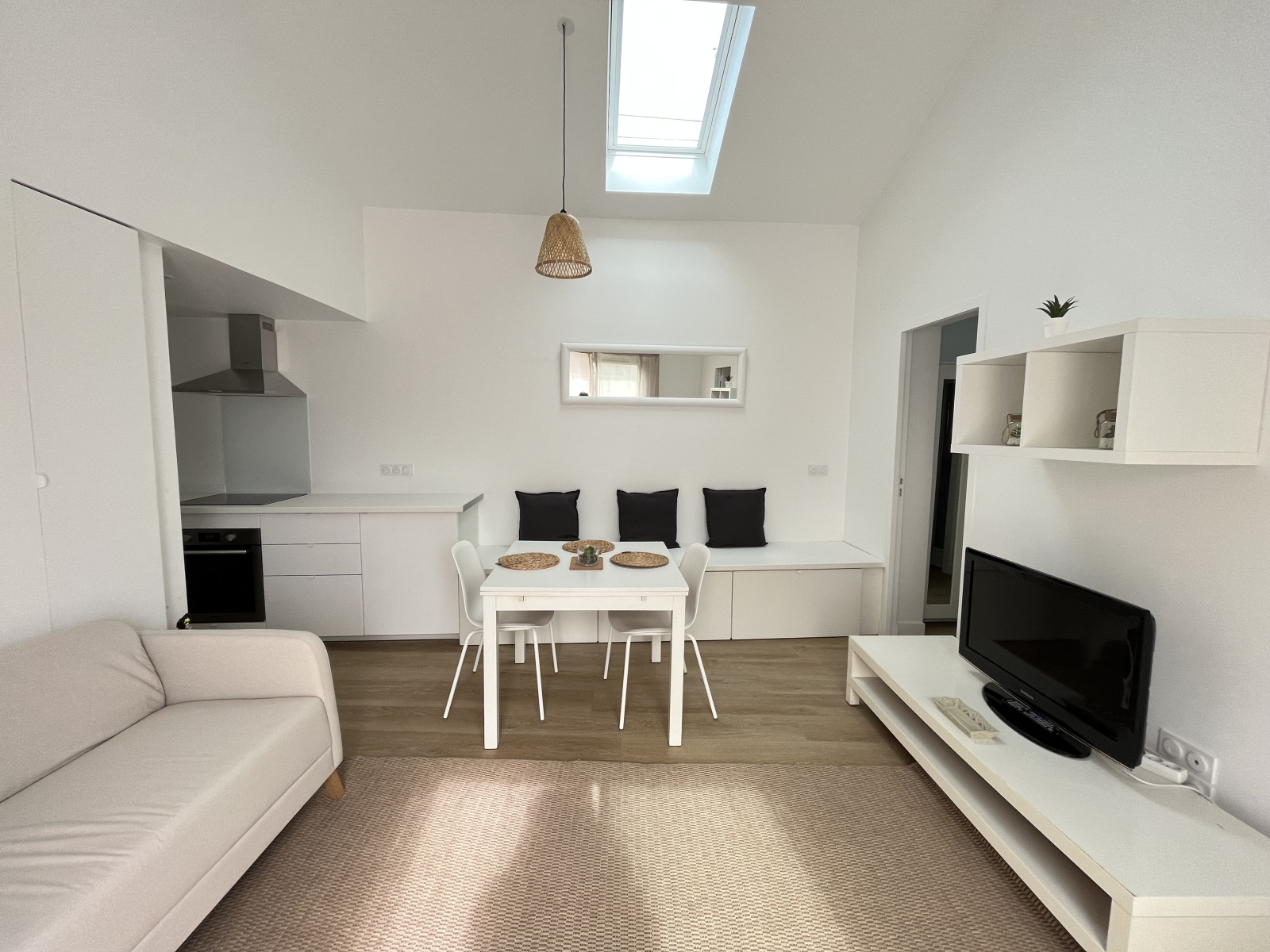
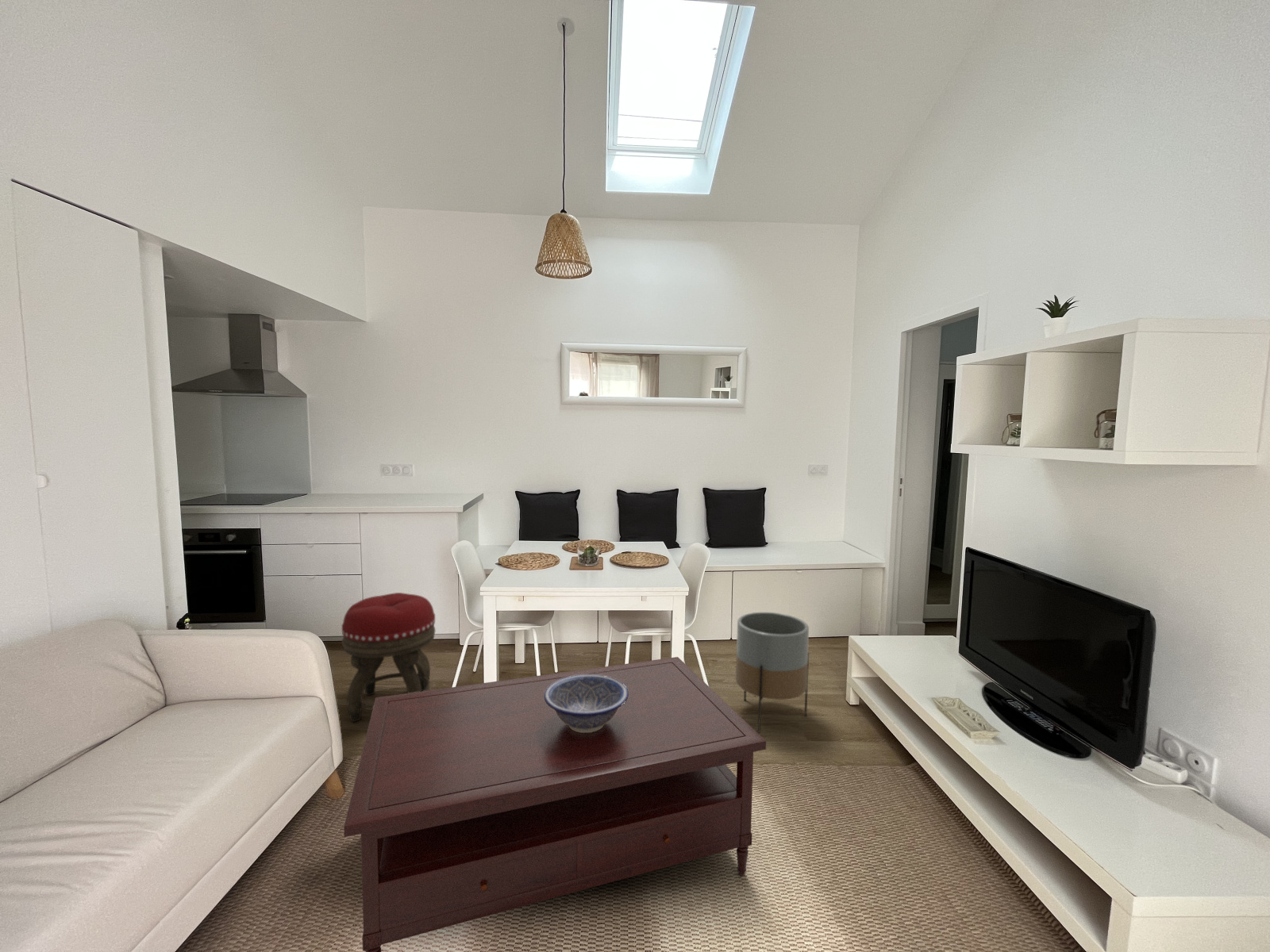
+ coffee table (557, 782)
+ footstool (391, 652)
+ planter (770, 669)
+ decorative bowl (587, 707)
